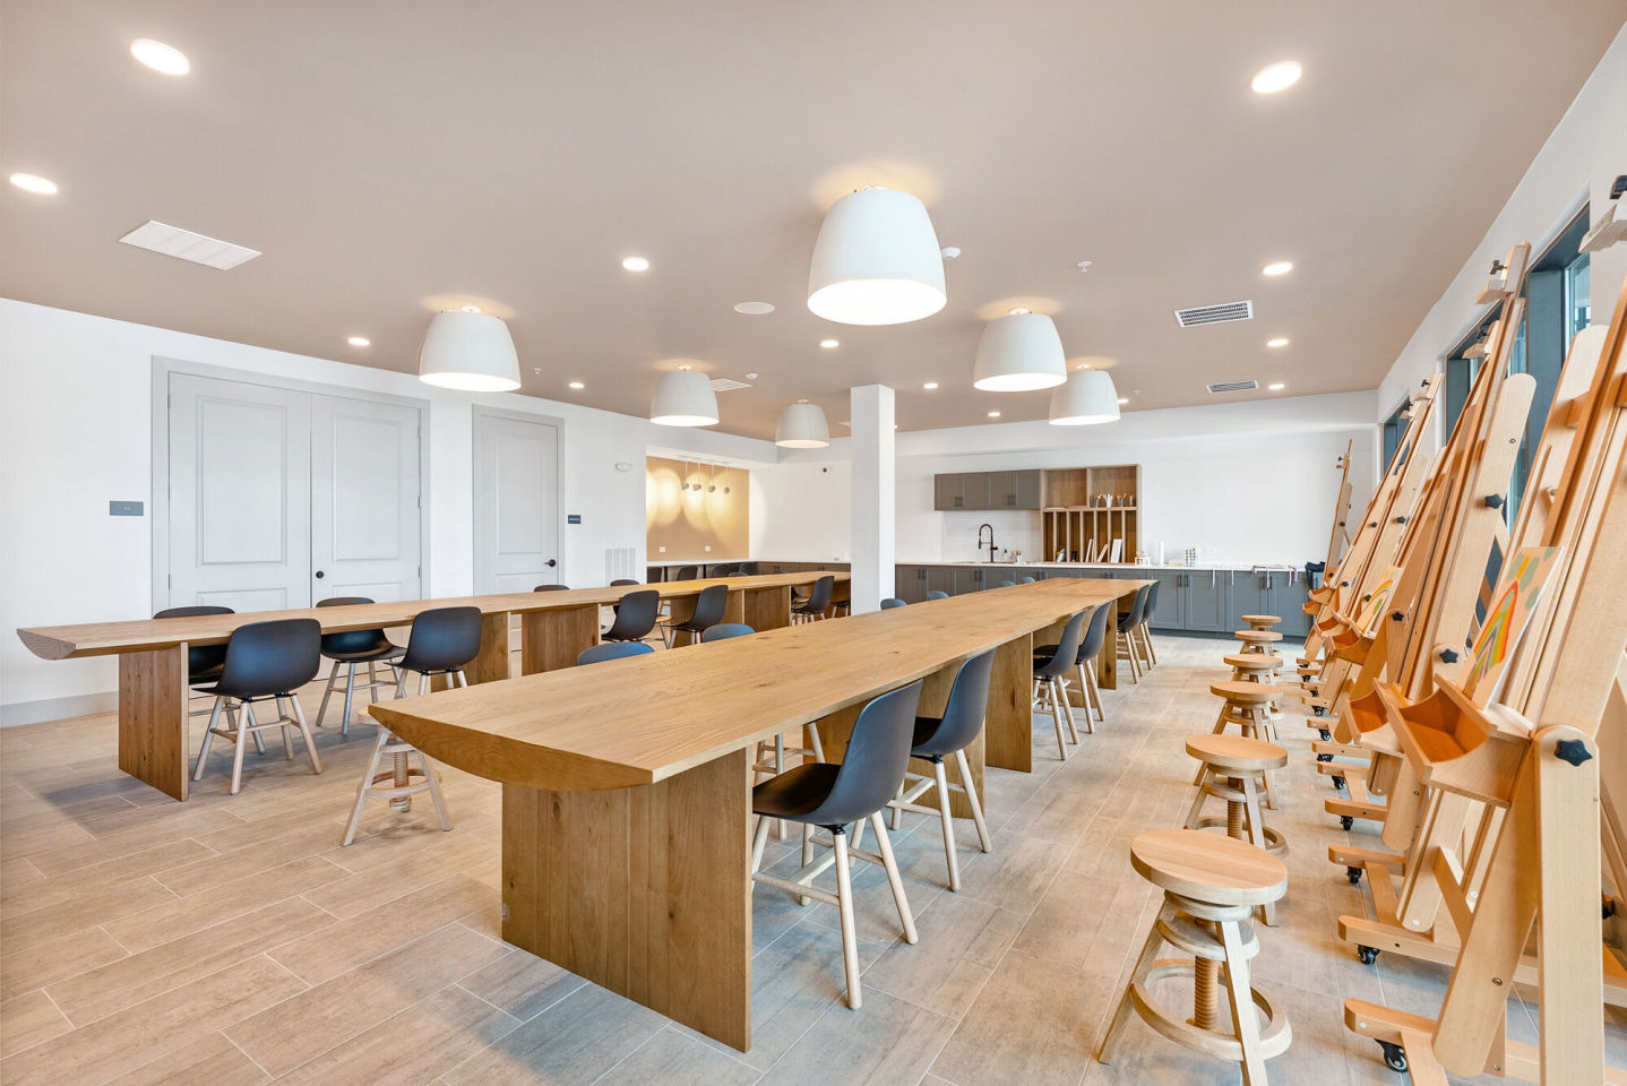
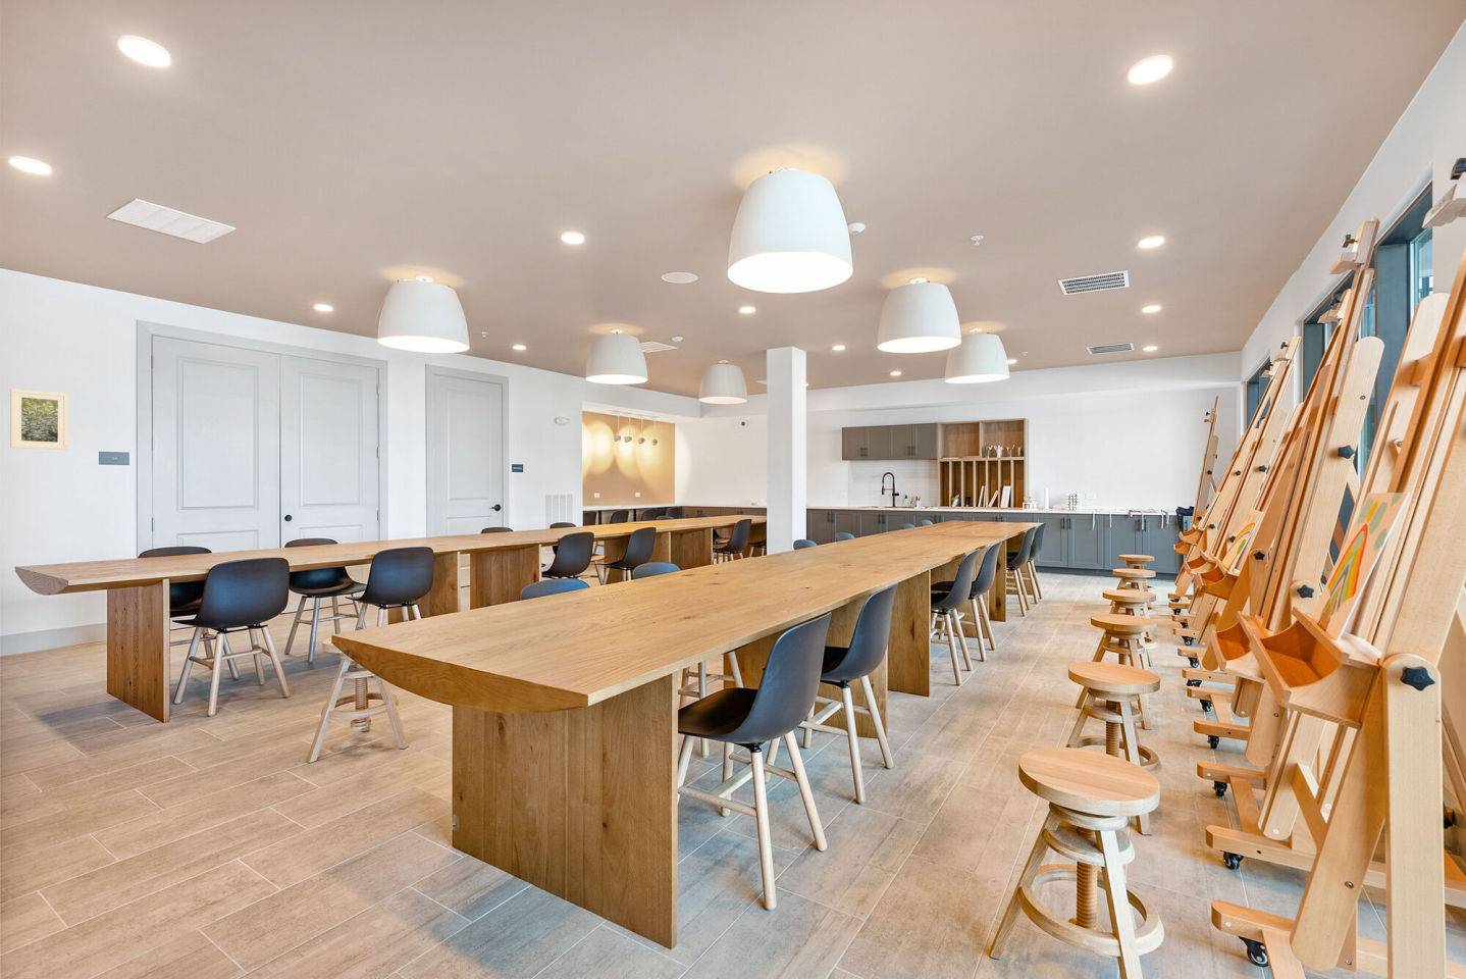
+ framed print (39, 420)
